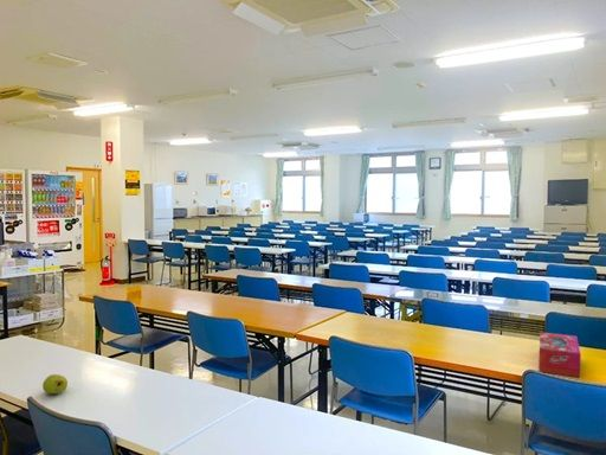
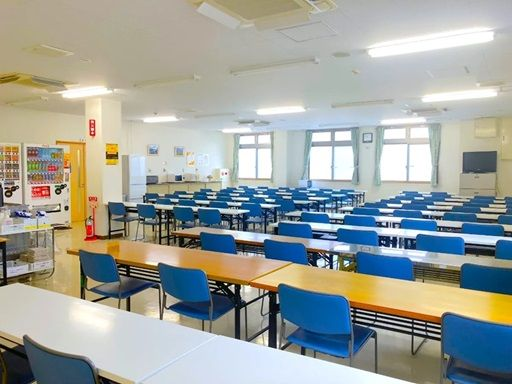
- fruit (56, 382)
- tissue box (557, 352)
